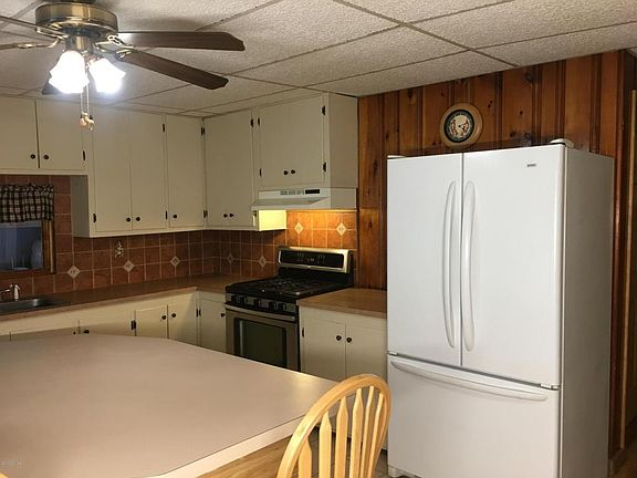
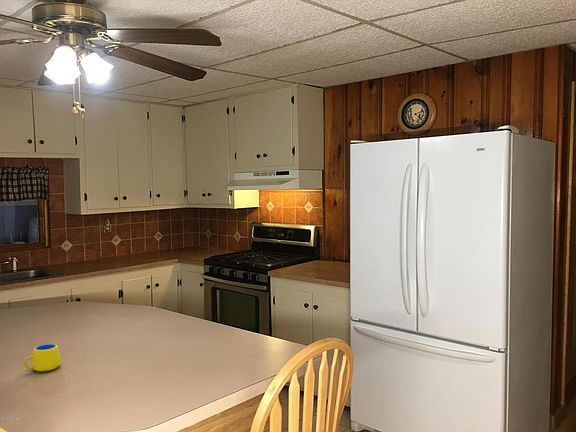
+ mug (42, 358)
